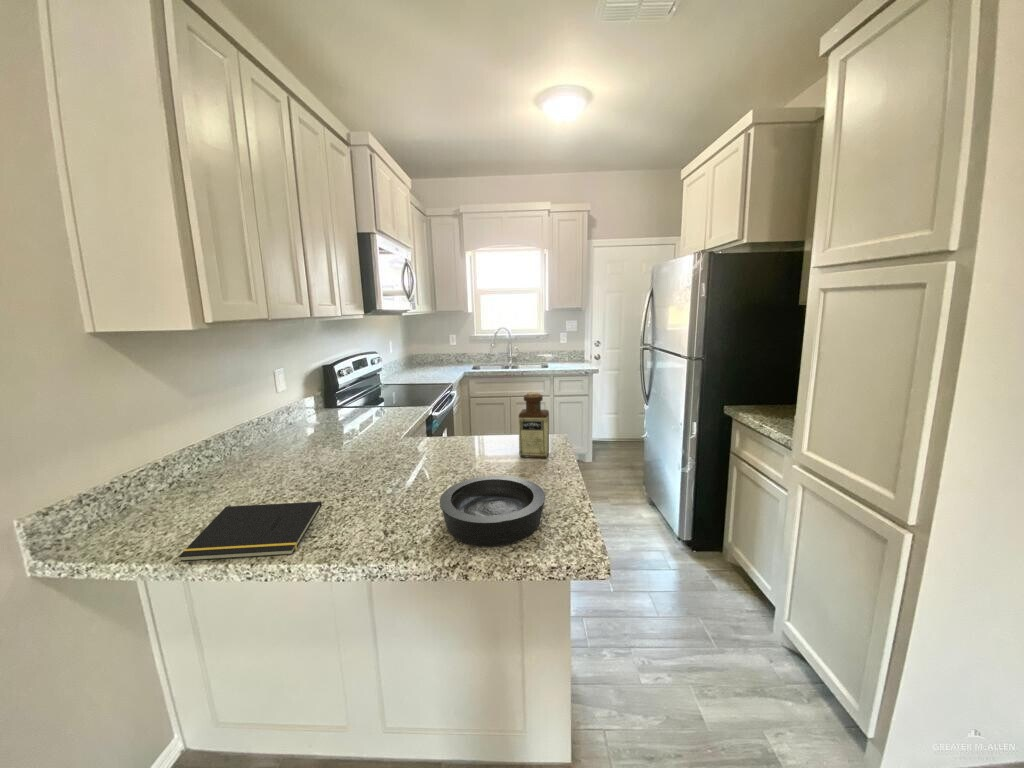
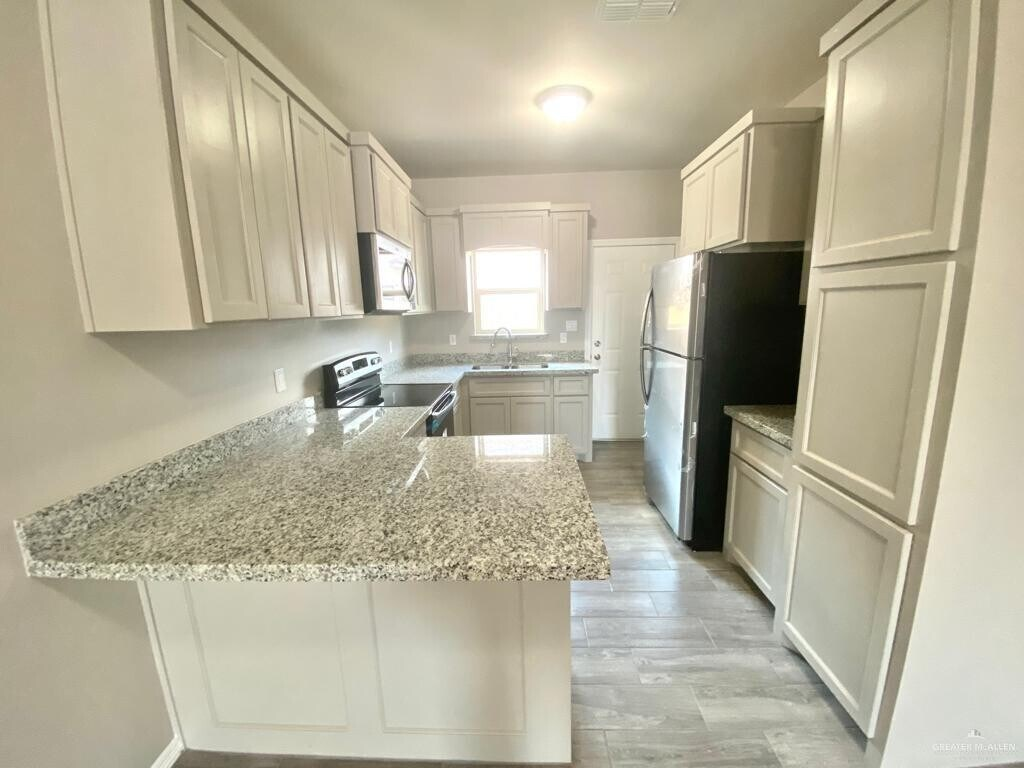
- notepad (257, 528)
- bowl (493, 508)
- bottle (534, 424)
